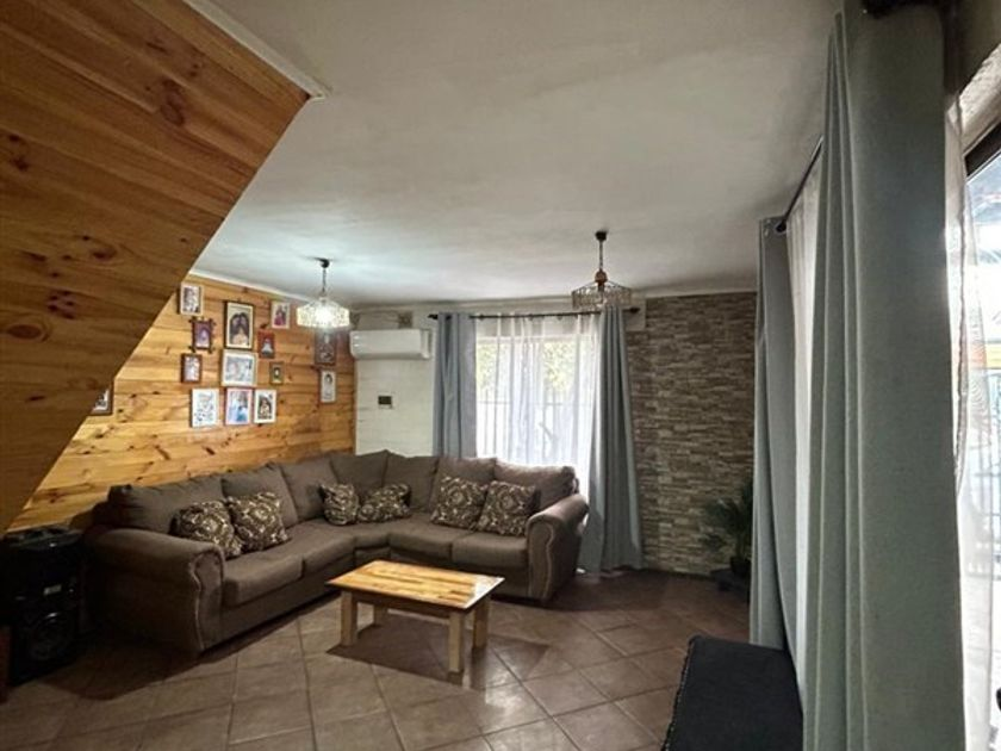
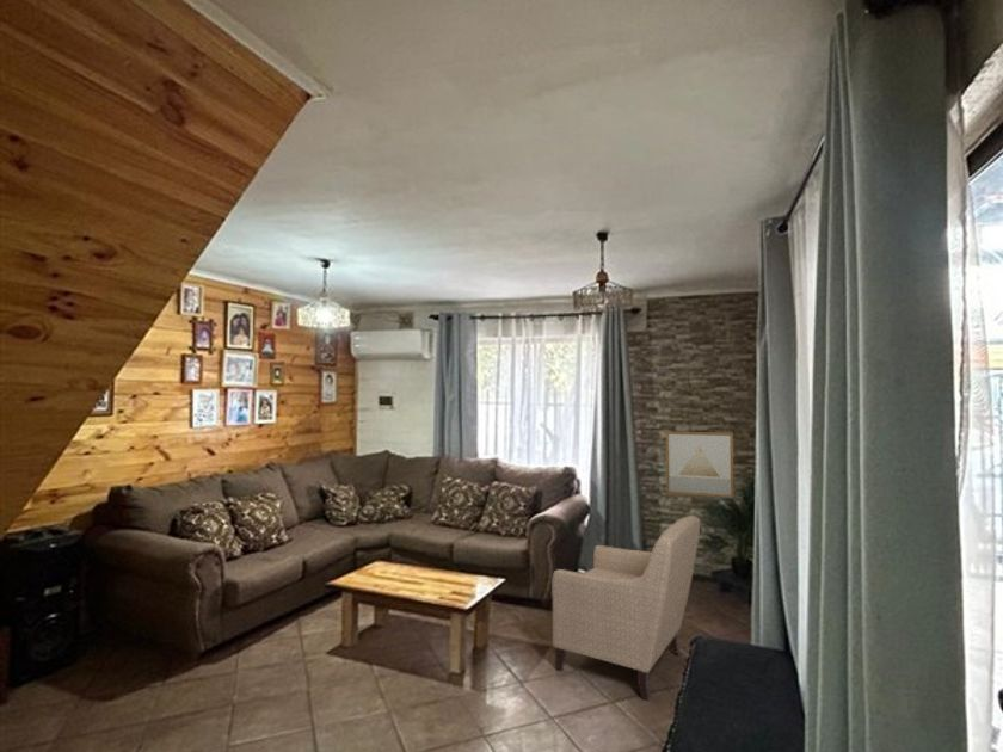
+ wall art (699, 463)
+ chair (628, 590)
